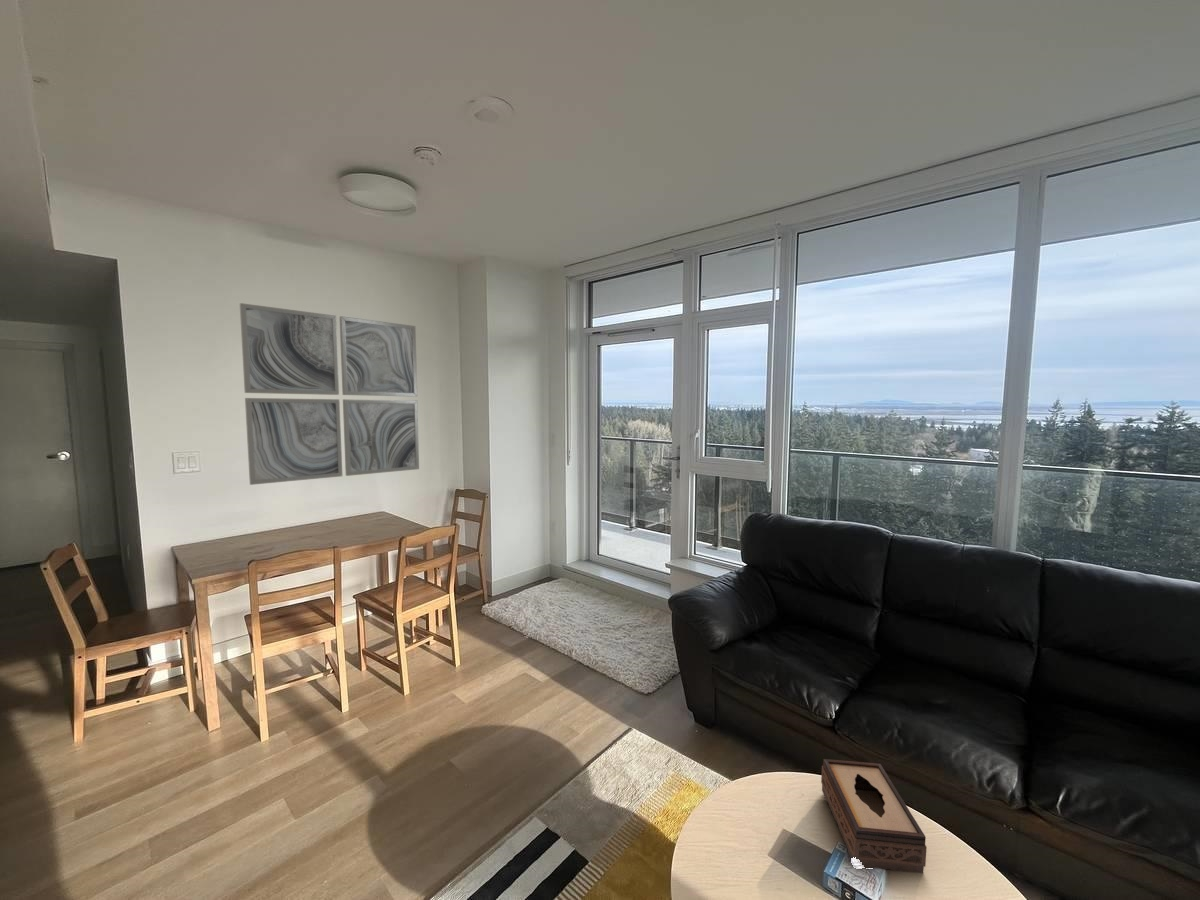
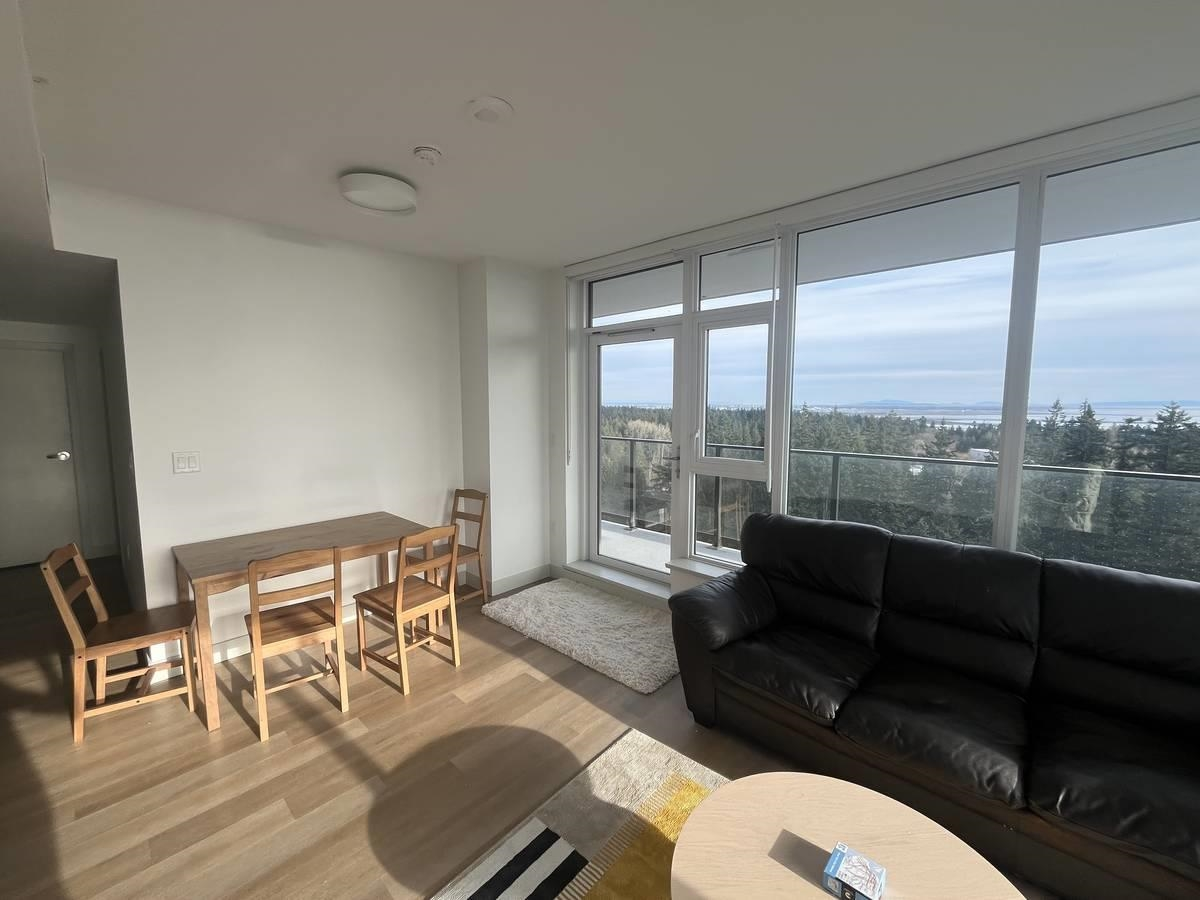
- tissue box (868, 811)
- wall art (343, 399)
